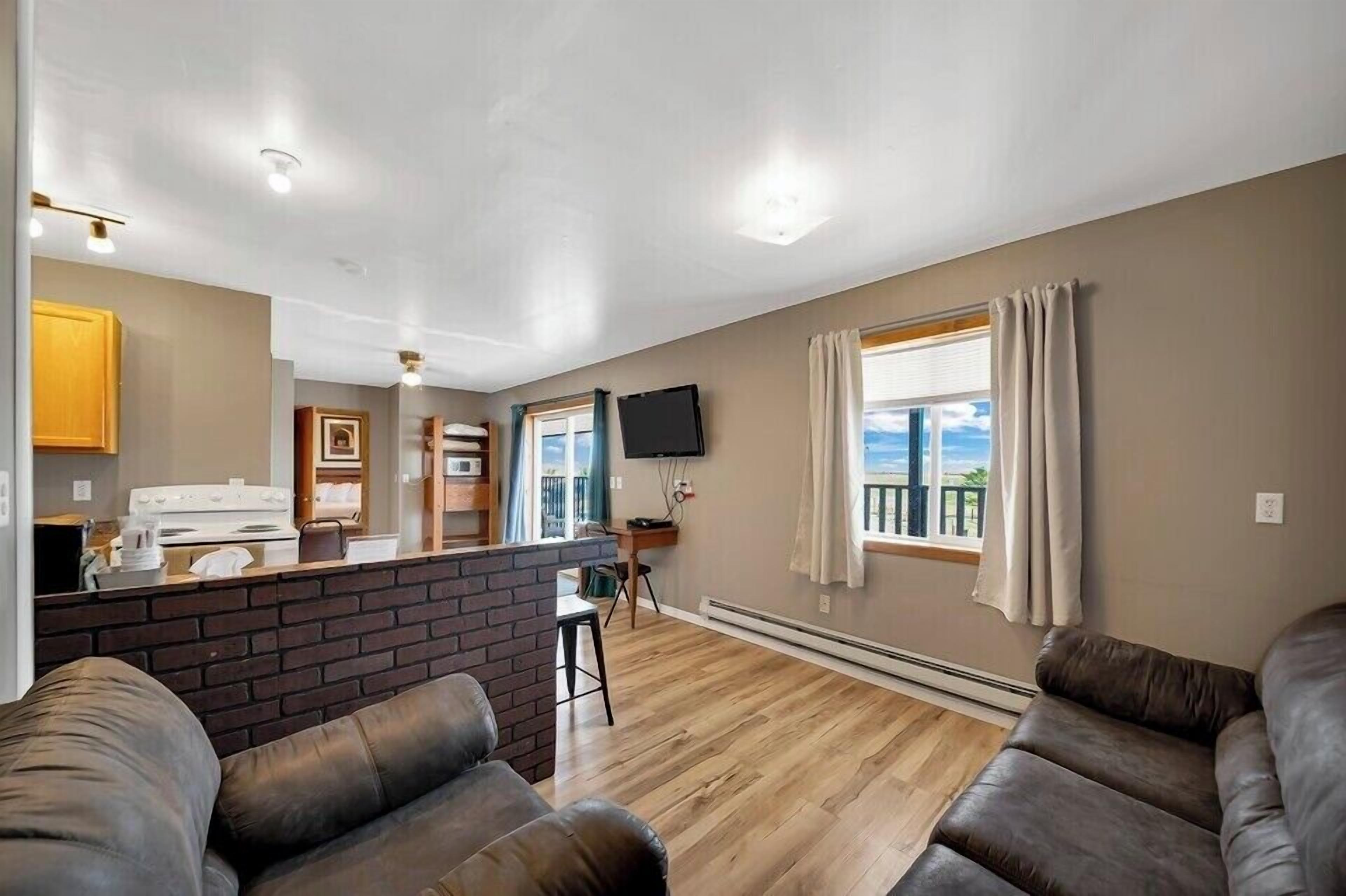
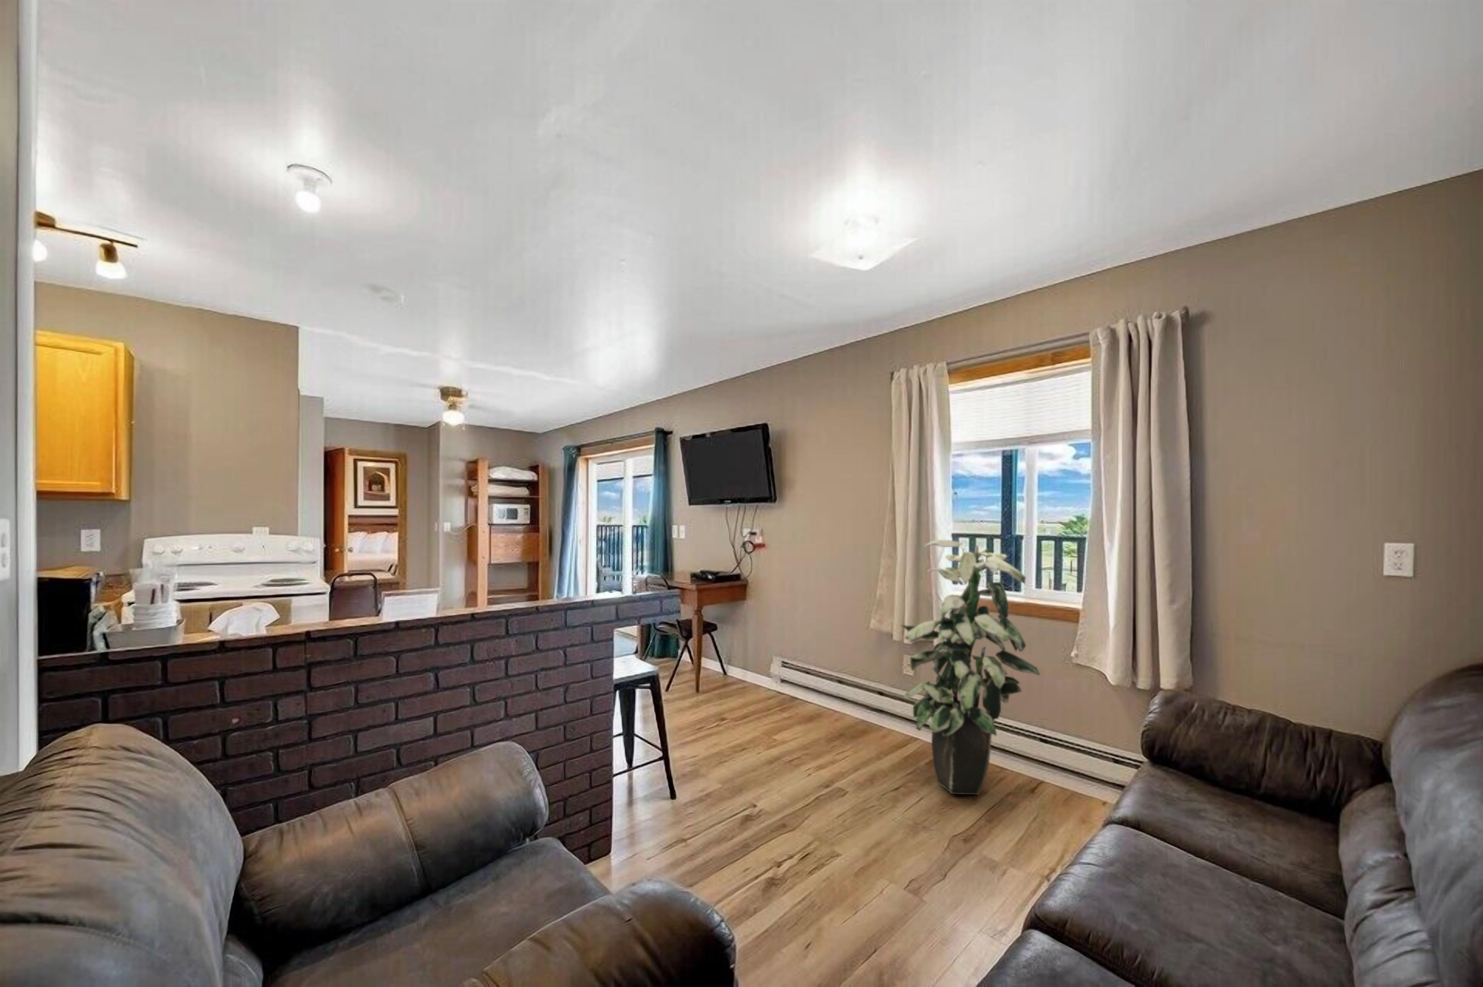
+ indoor plant (961, 661)
